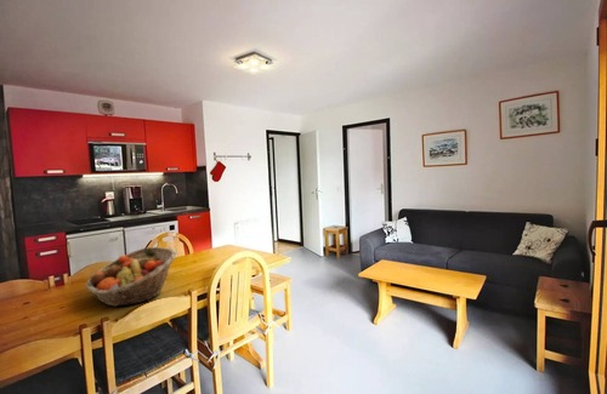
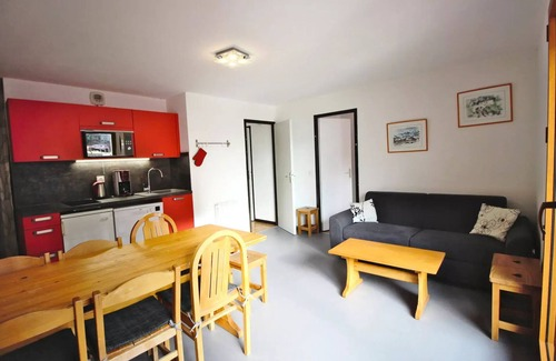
- fruit basket (134, 274)
